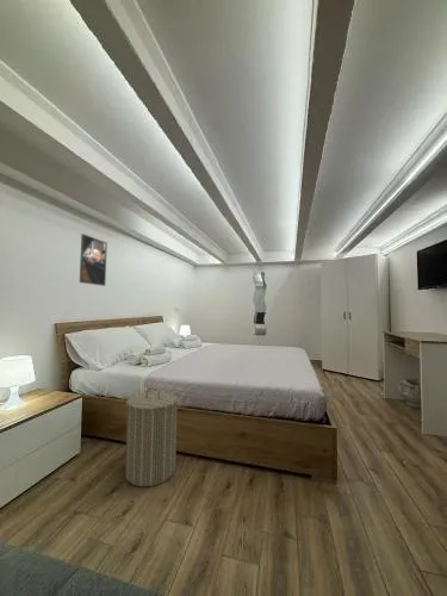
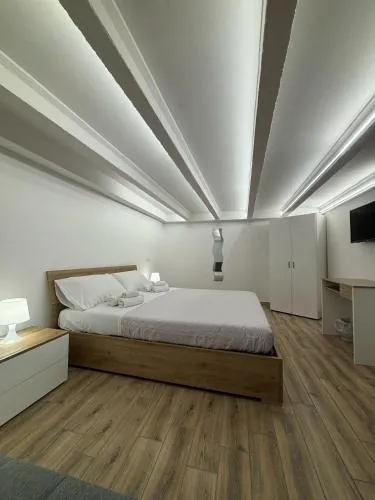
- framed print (93, 261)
- laundry hamper (151, 429)
